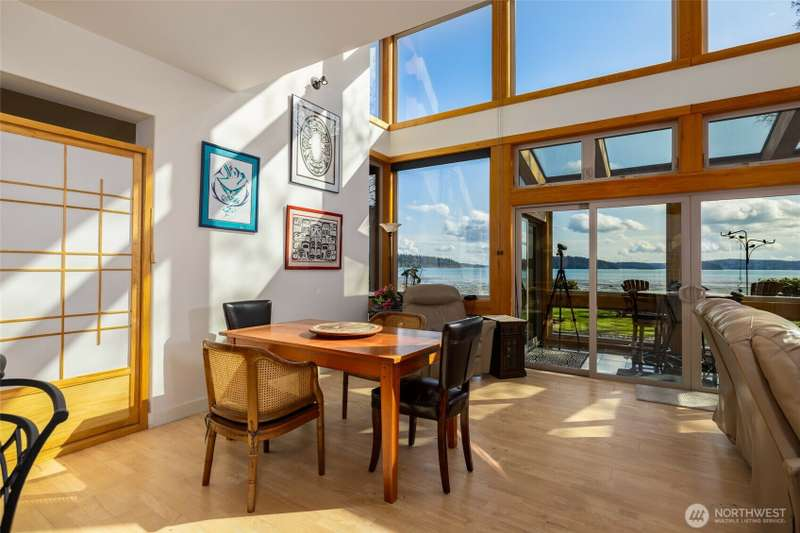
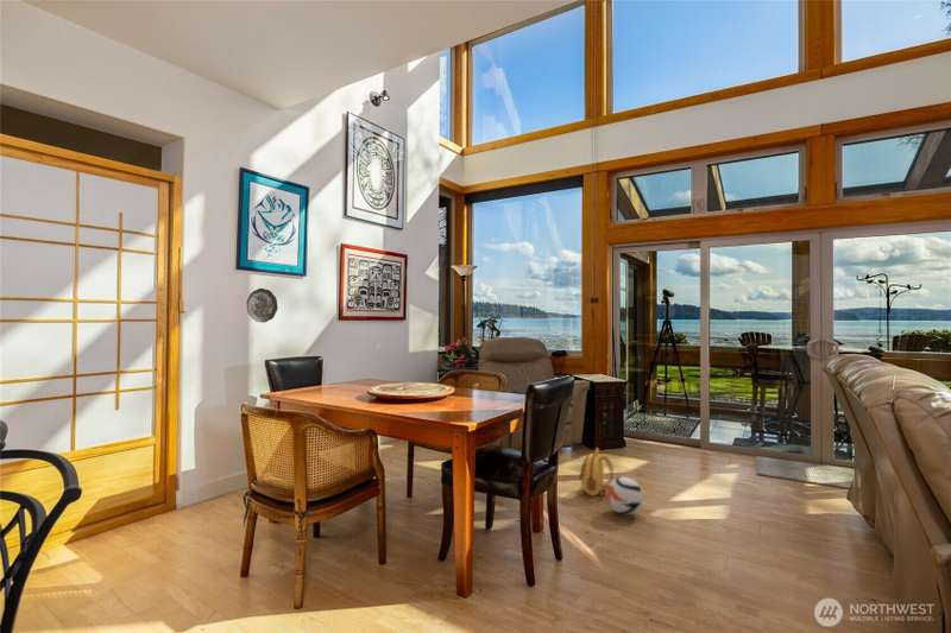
+ decorative plate (262, 305)
+ backpack (596, 469)
+ ball (624, 495)
